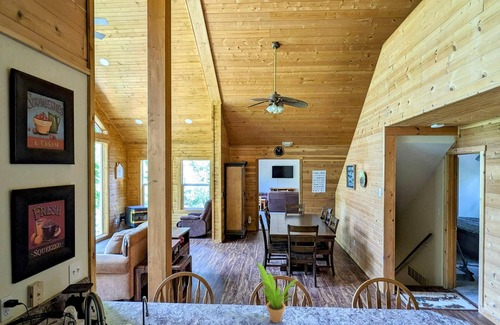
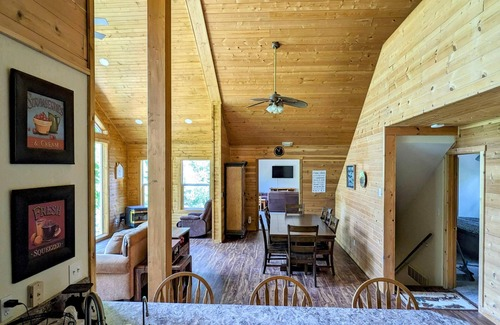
- potted plant (276, 294)
